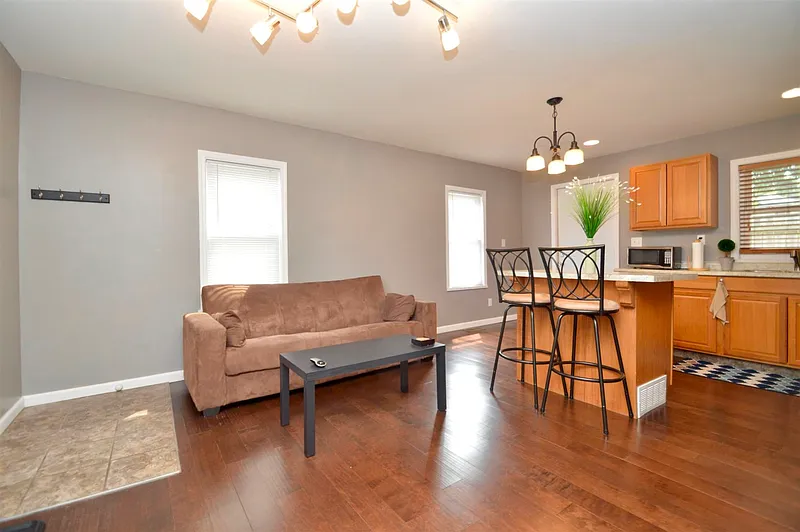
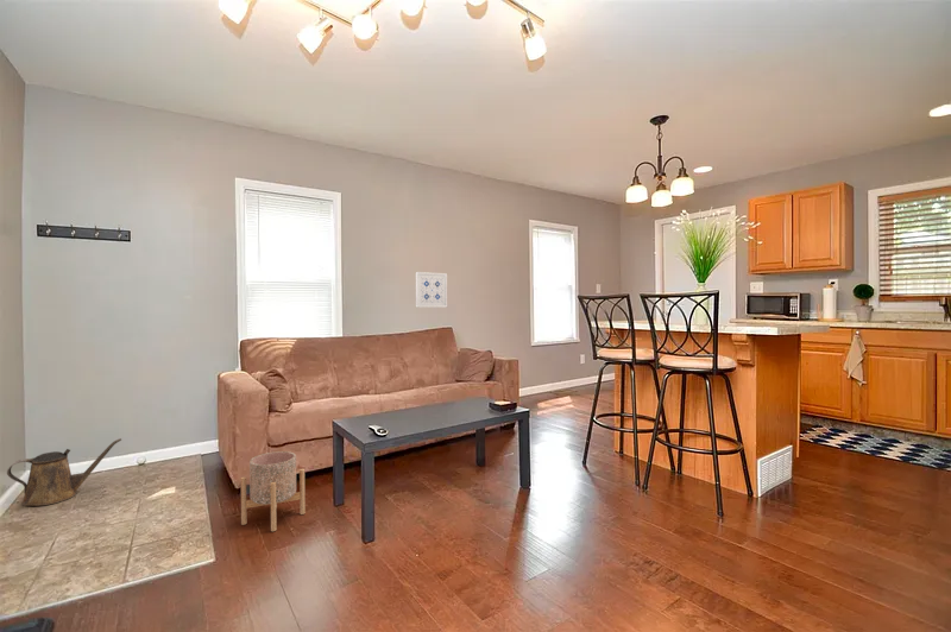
+ planter (273, 488)
+ watering can (68, 469)
+ wall art (432, 290)
